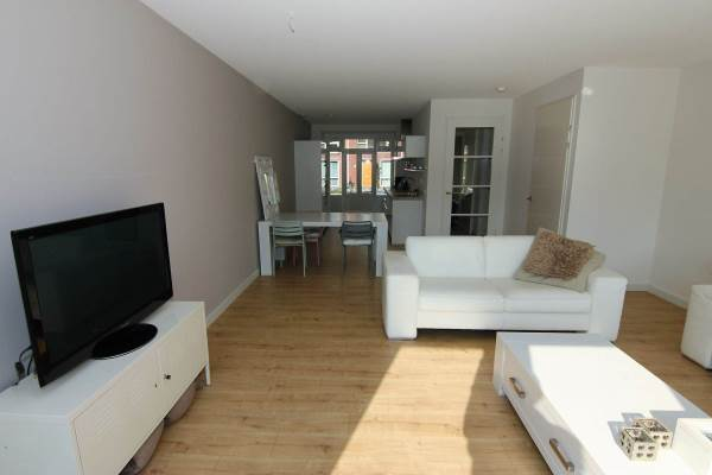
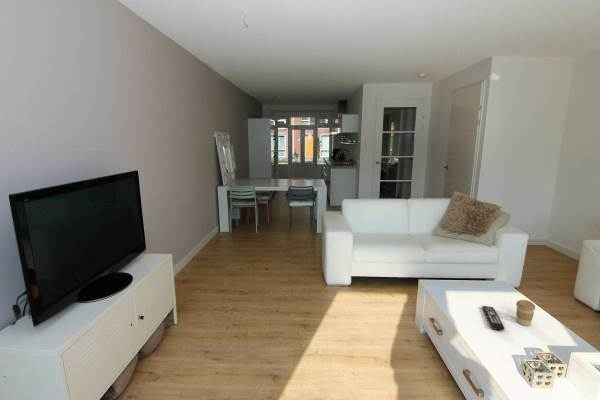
+ remote control (492, 317)
+ coffee cup (524, 312)
